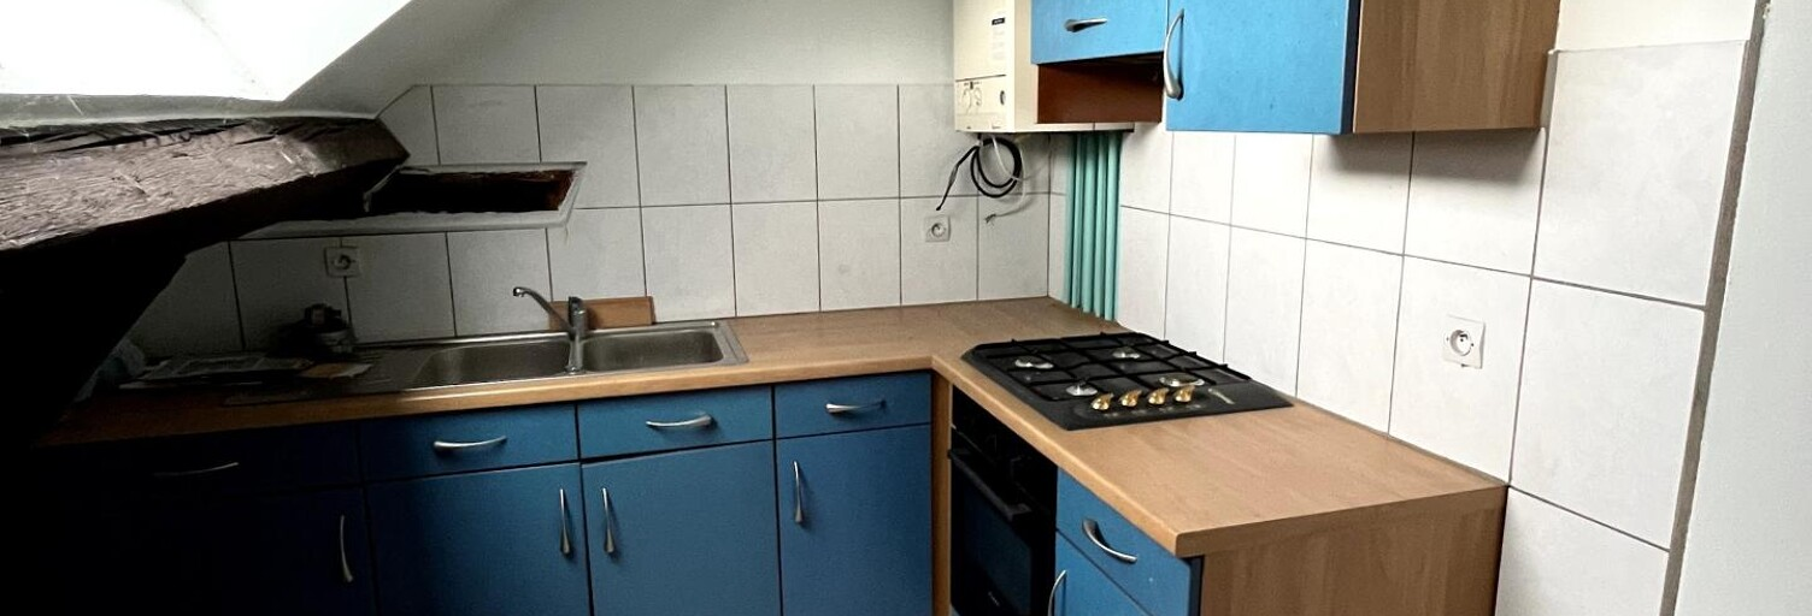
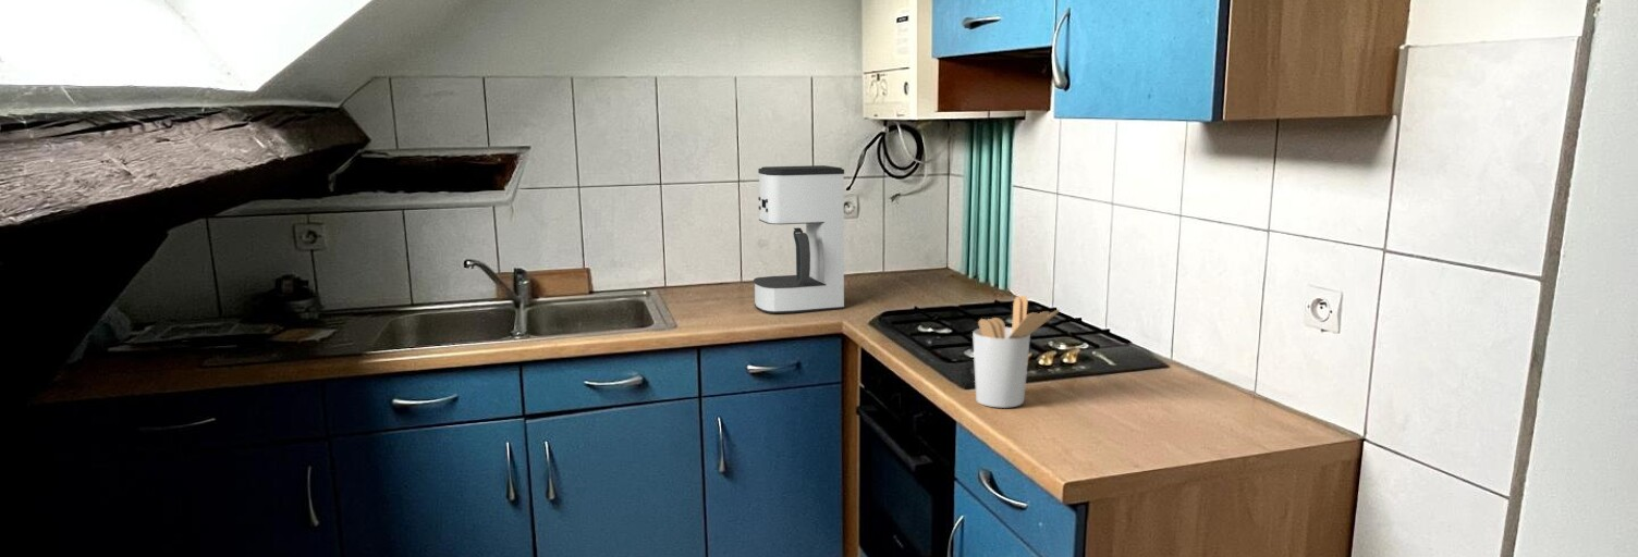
+ utensil holder (1013, 352)
+ coffee maker (796, 237)
